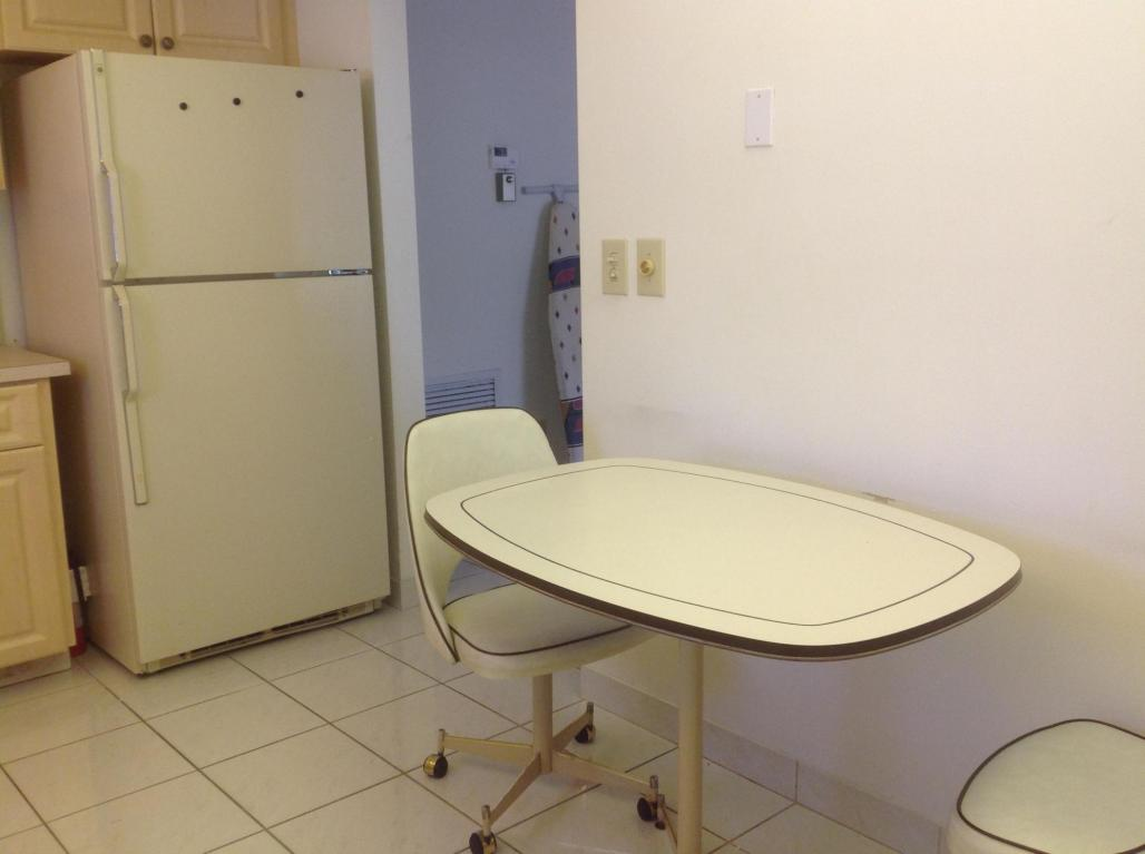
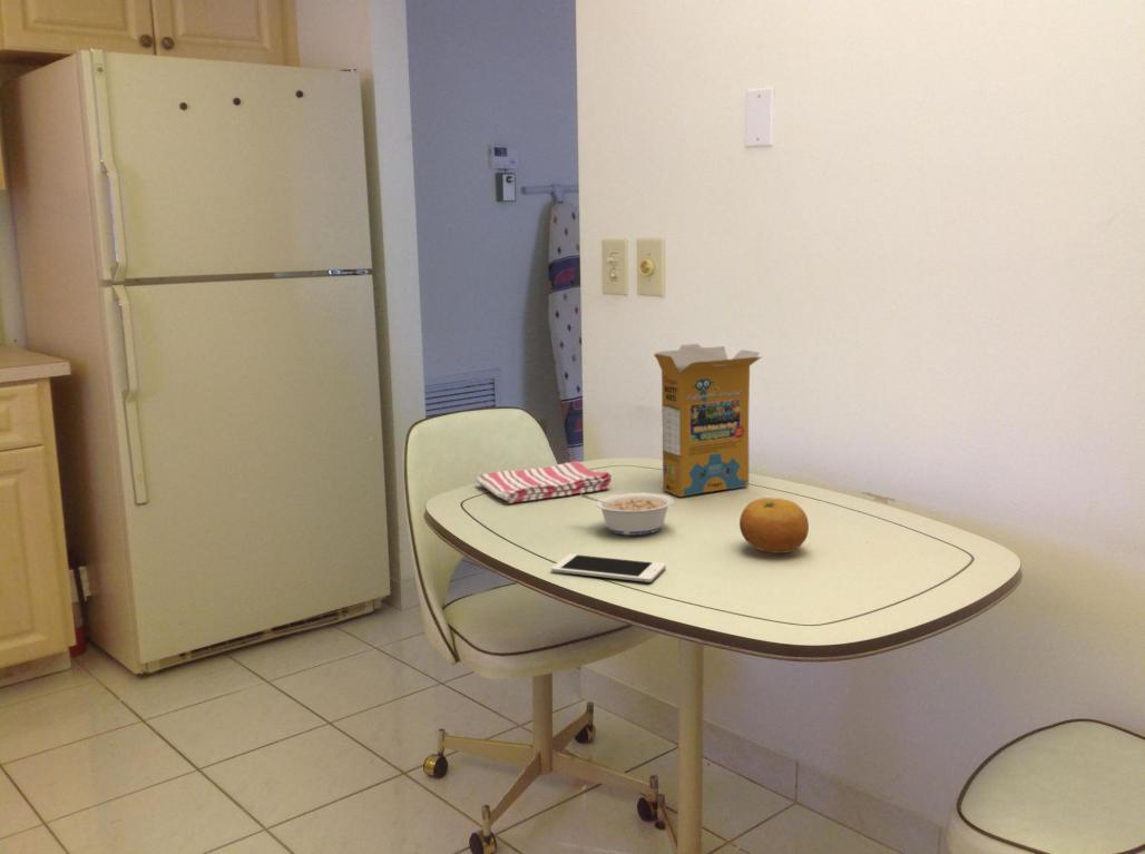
+ legume (632, 512)
+ fruit (773, 524)
+ cell phone (608, 567)
+ dish towel (542, 479)
+ cereal box (709, 419)
